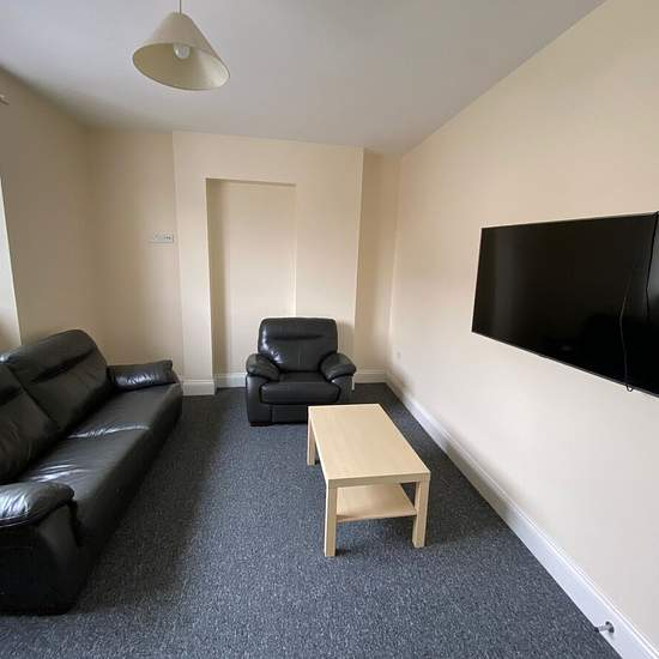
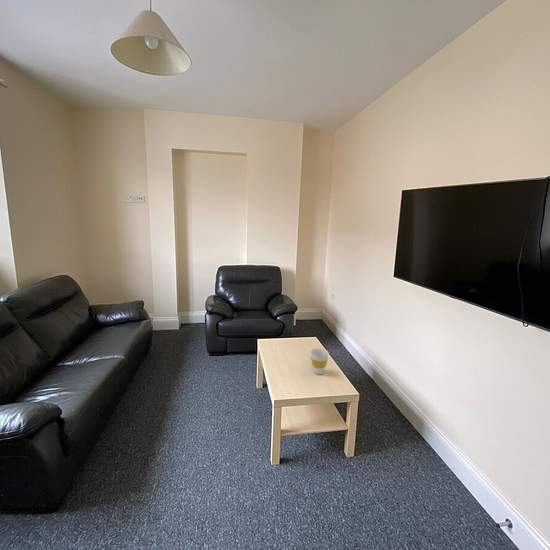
+ cup (319, 362)
